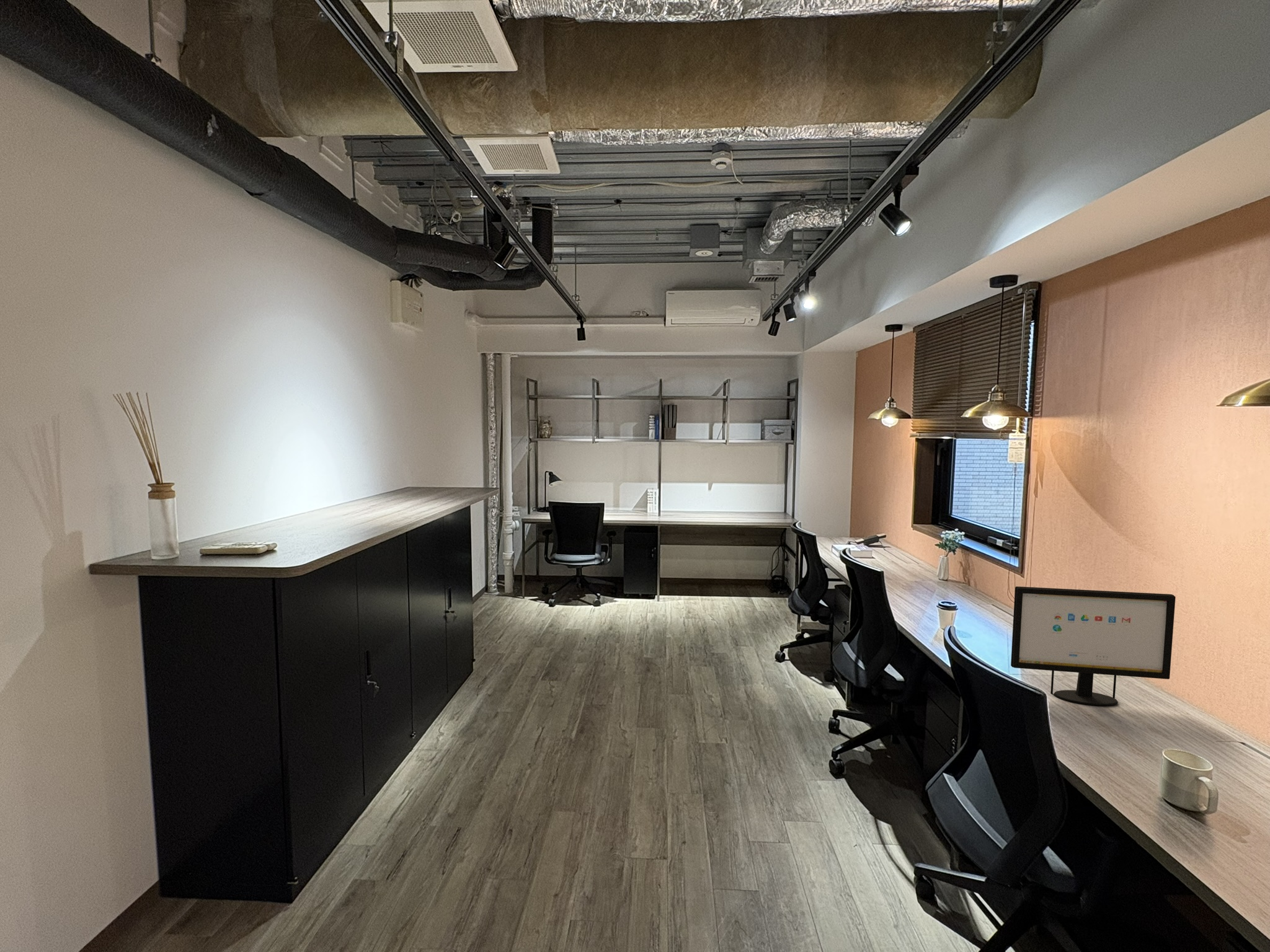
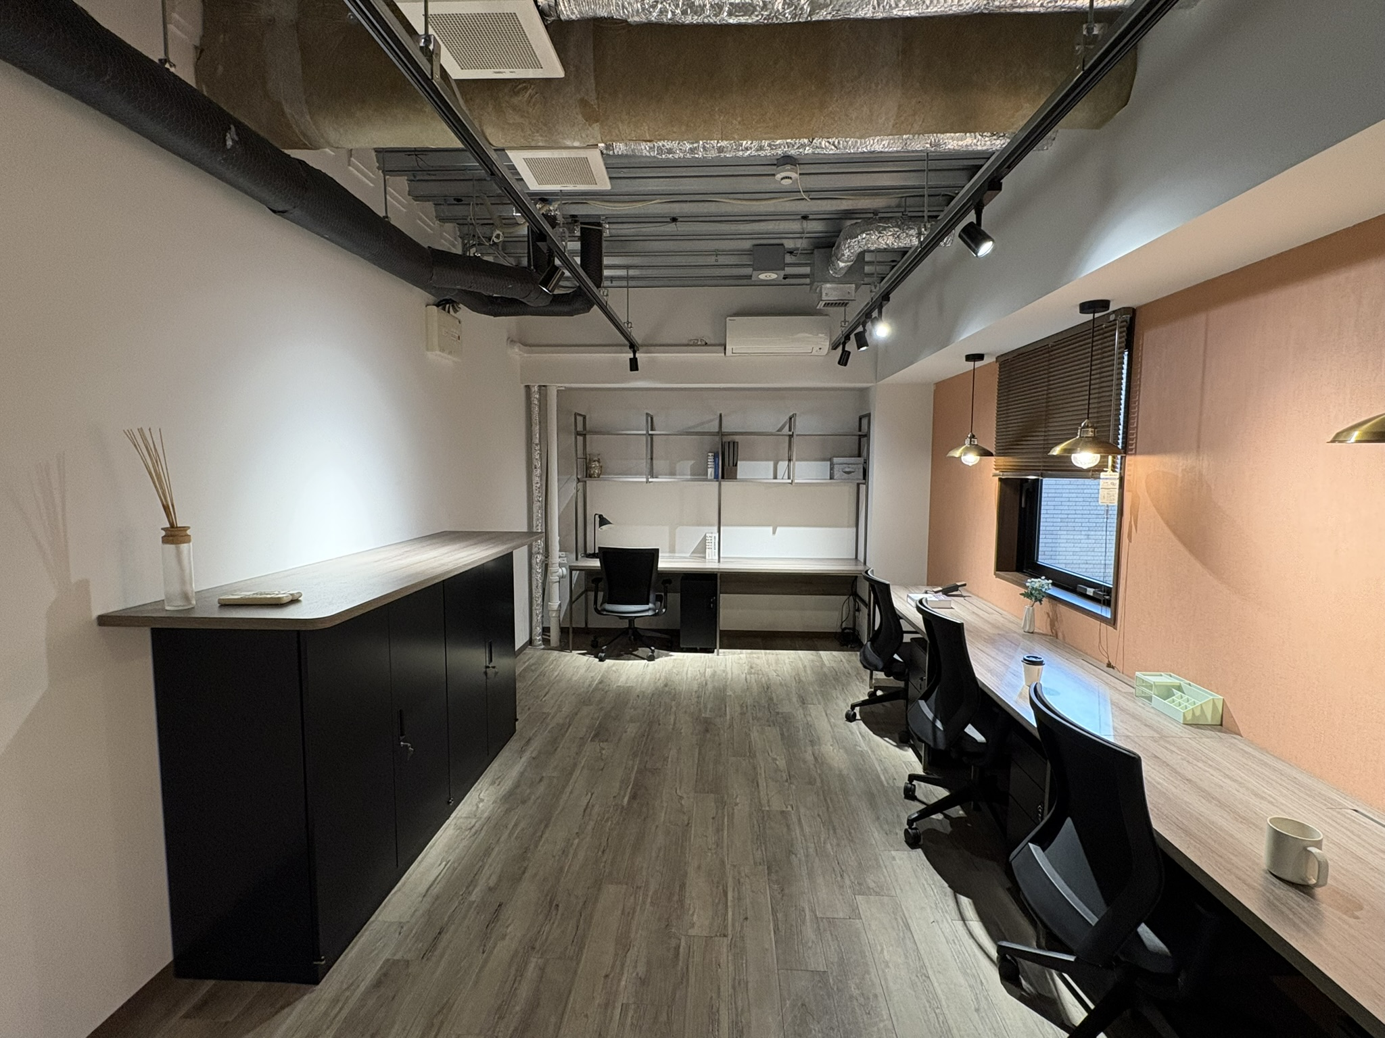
- computer monitor (1090, 645)
